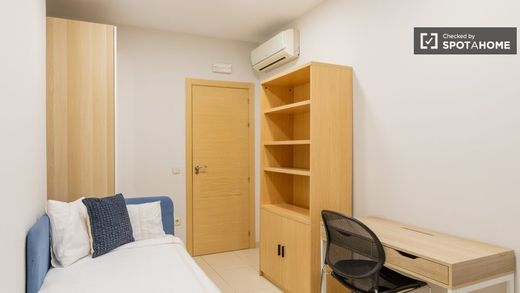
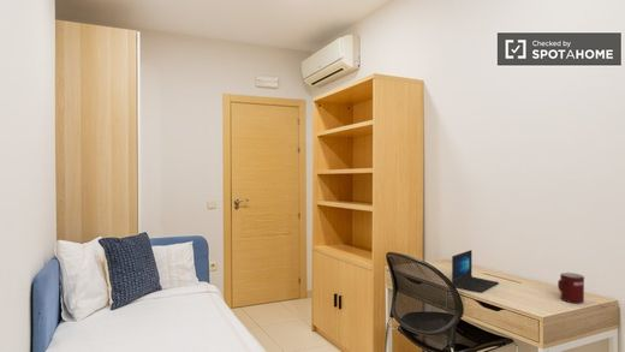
+ laptop (470, 269)
+ mug (569, 287)
